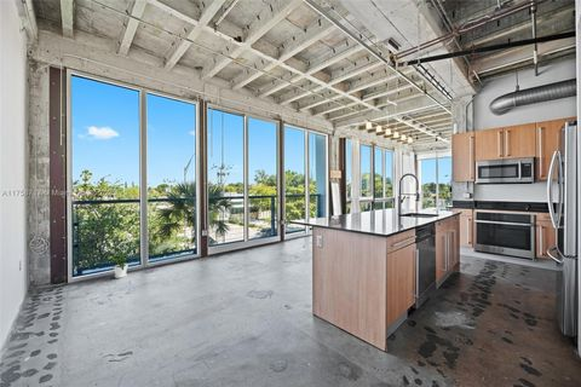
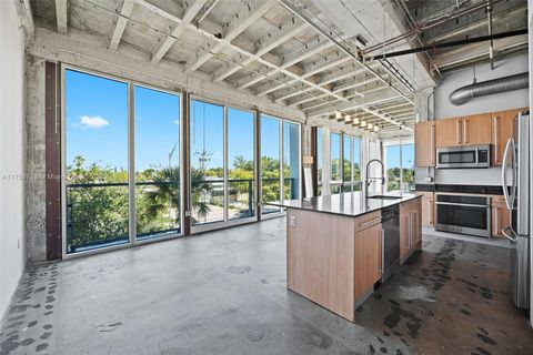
- house plant (119, 260)
